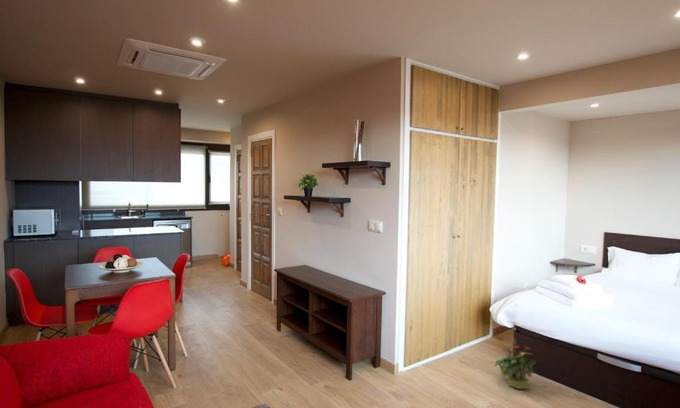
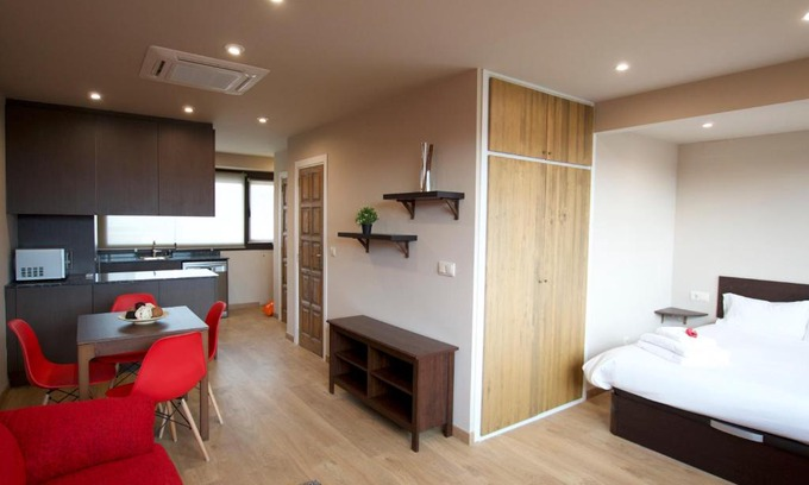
- potted plant (514, 364)
